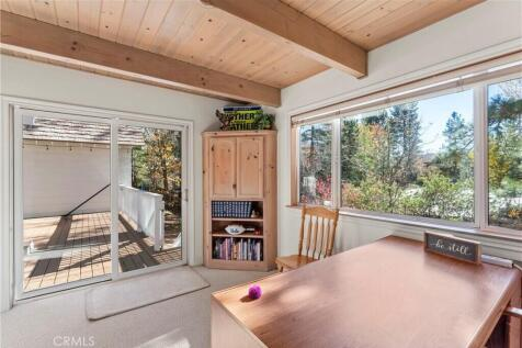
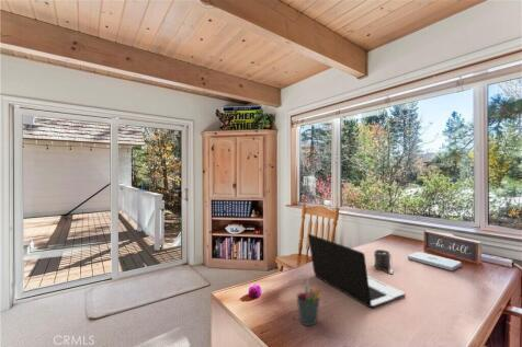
+ laptop (345, 263)
+ pen holder (308, 302)
+ paint can (385, 261)
+ notepad (433, 259)
